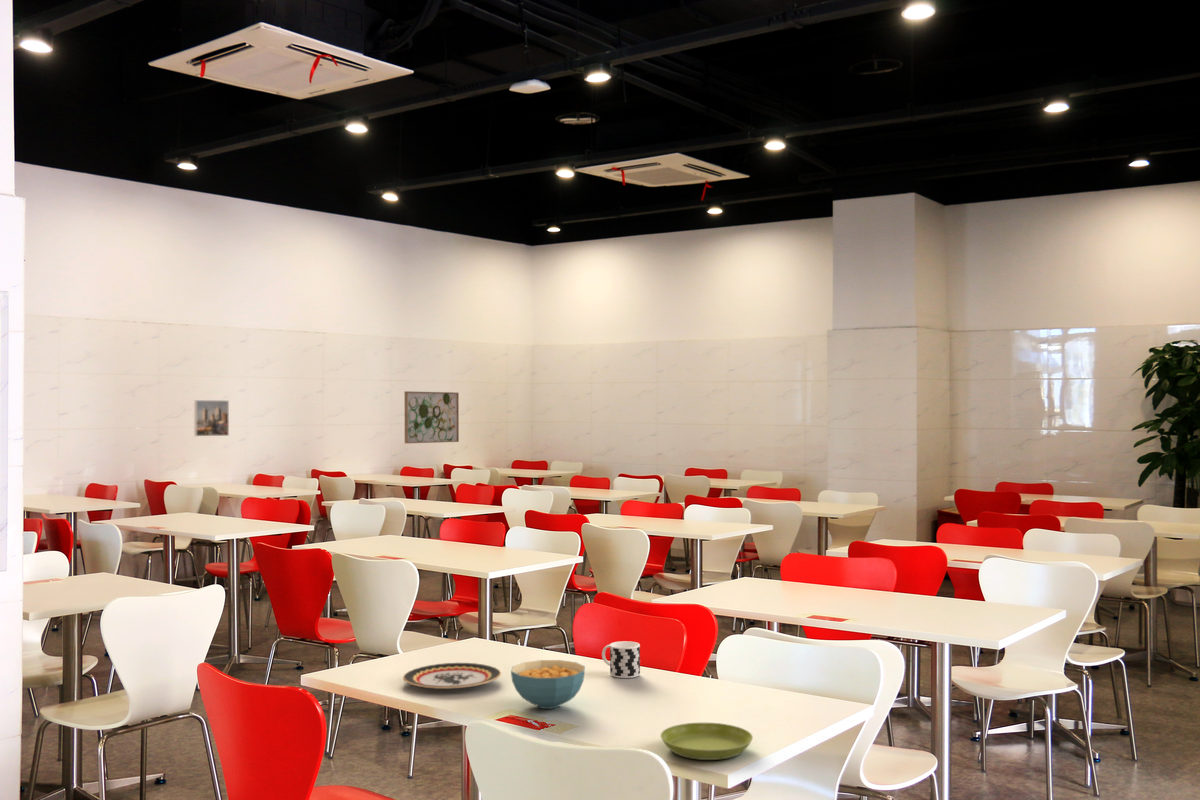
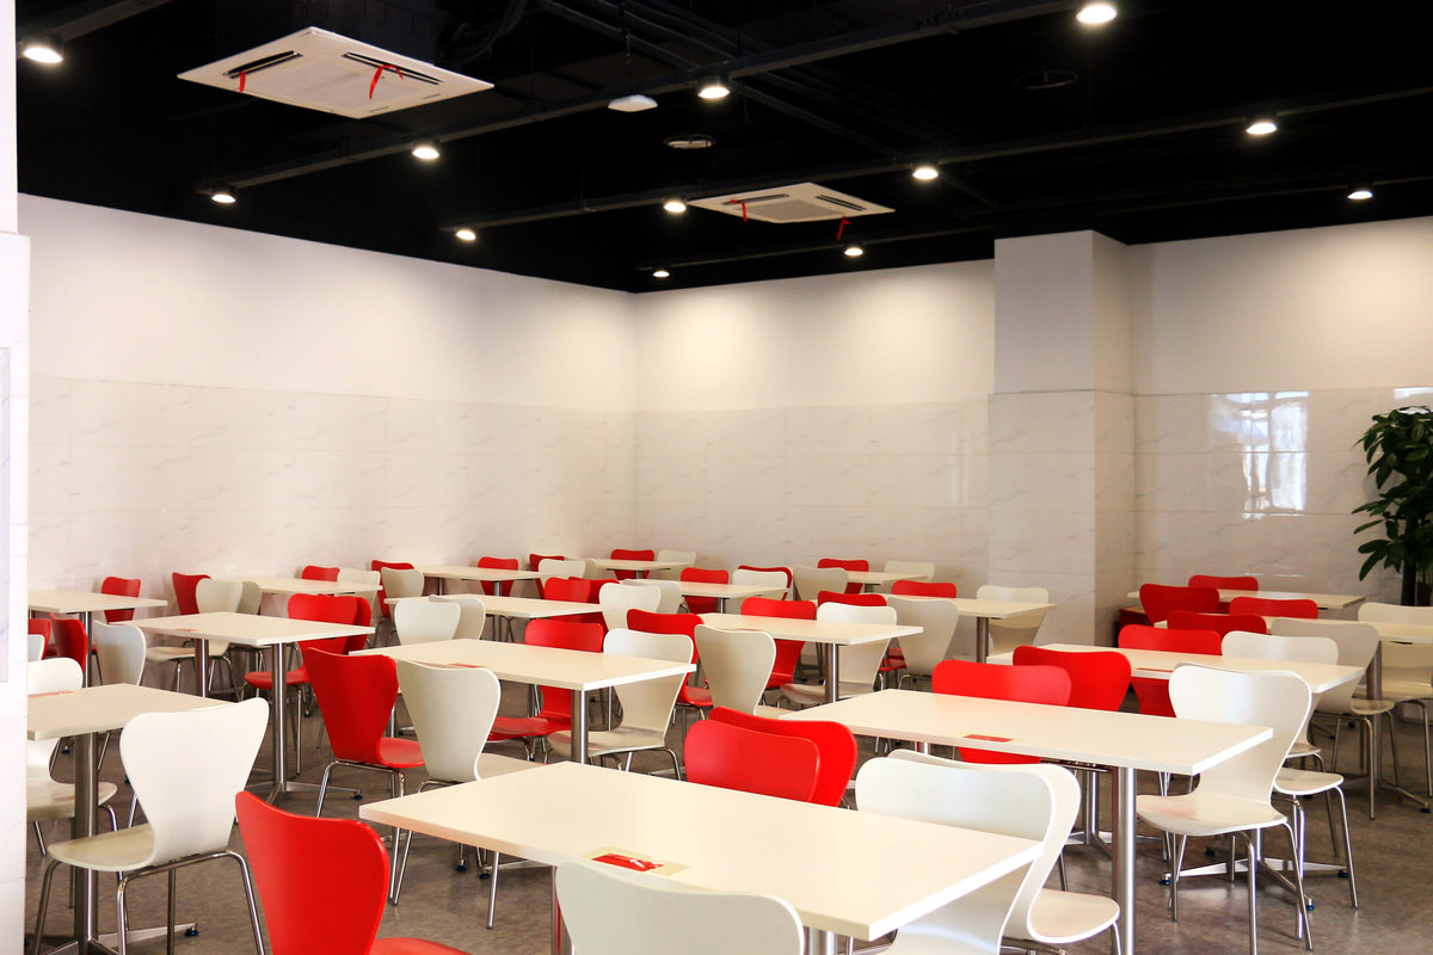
- plate (452, 678)
- cereal bowl (548, 687)
- cup (620, 658)
- saucer (706, 742)
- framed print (211, 418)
- wall art (432, 417)
